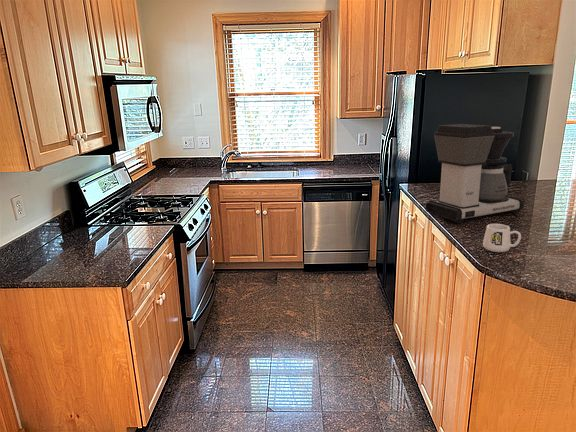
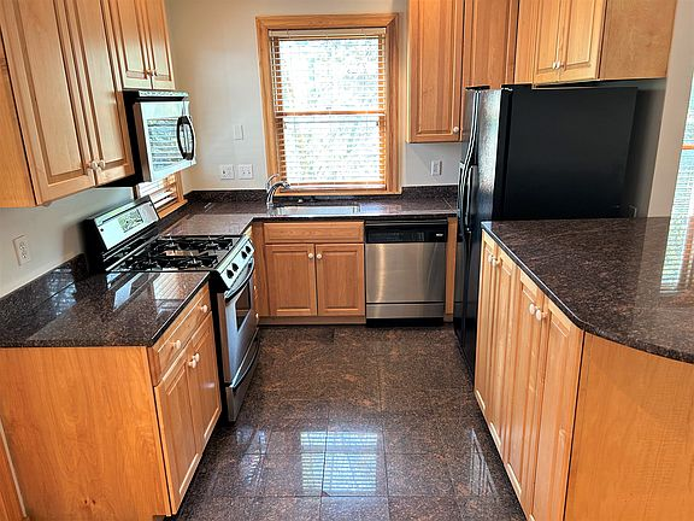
- coffee maker (478, 170)
- mug (501, 238)
